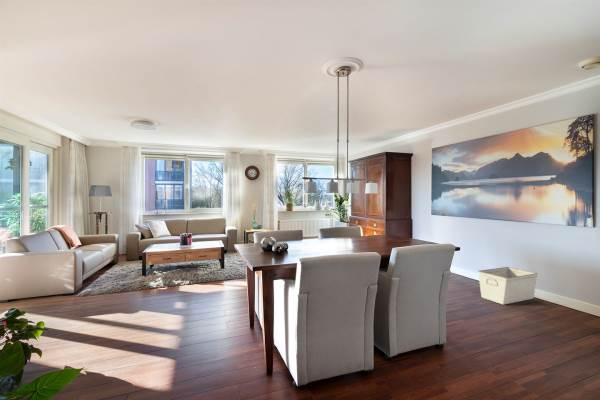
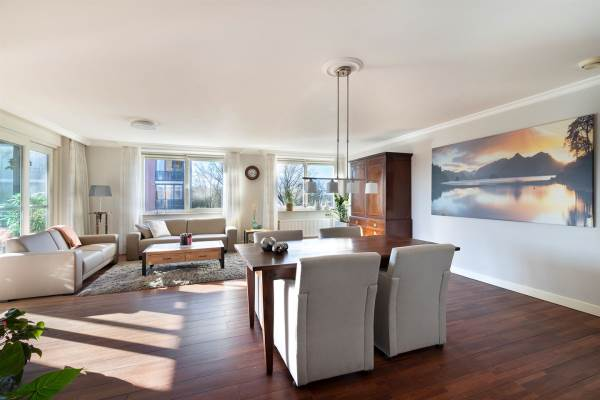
- storage bin (507, 284)
